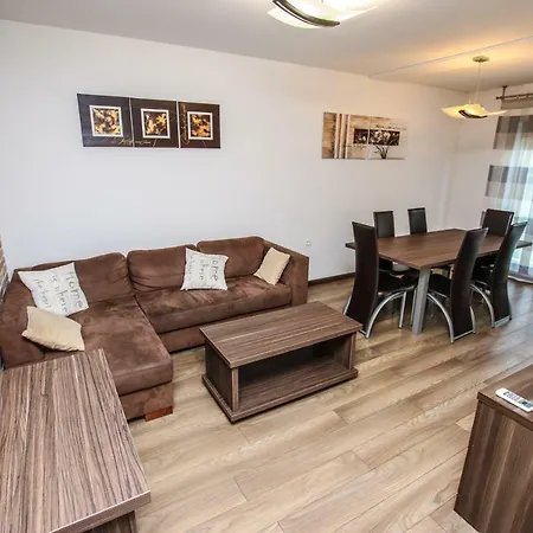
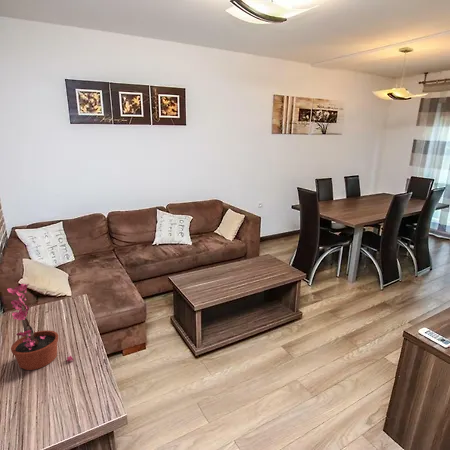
+ potted plant (38, 331)
